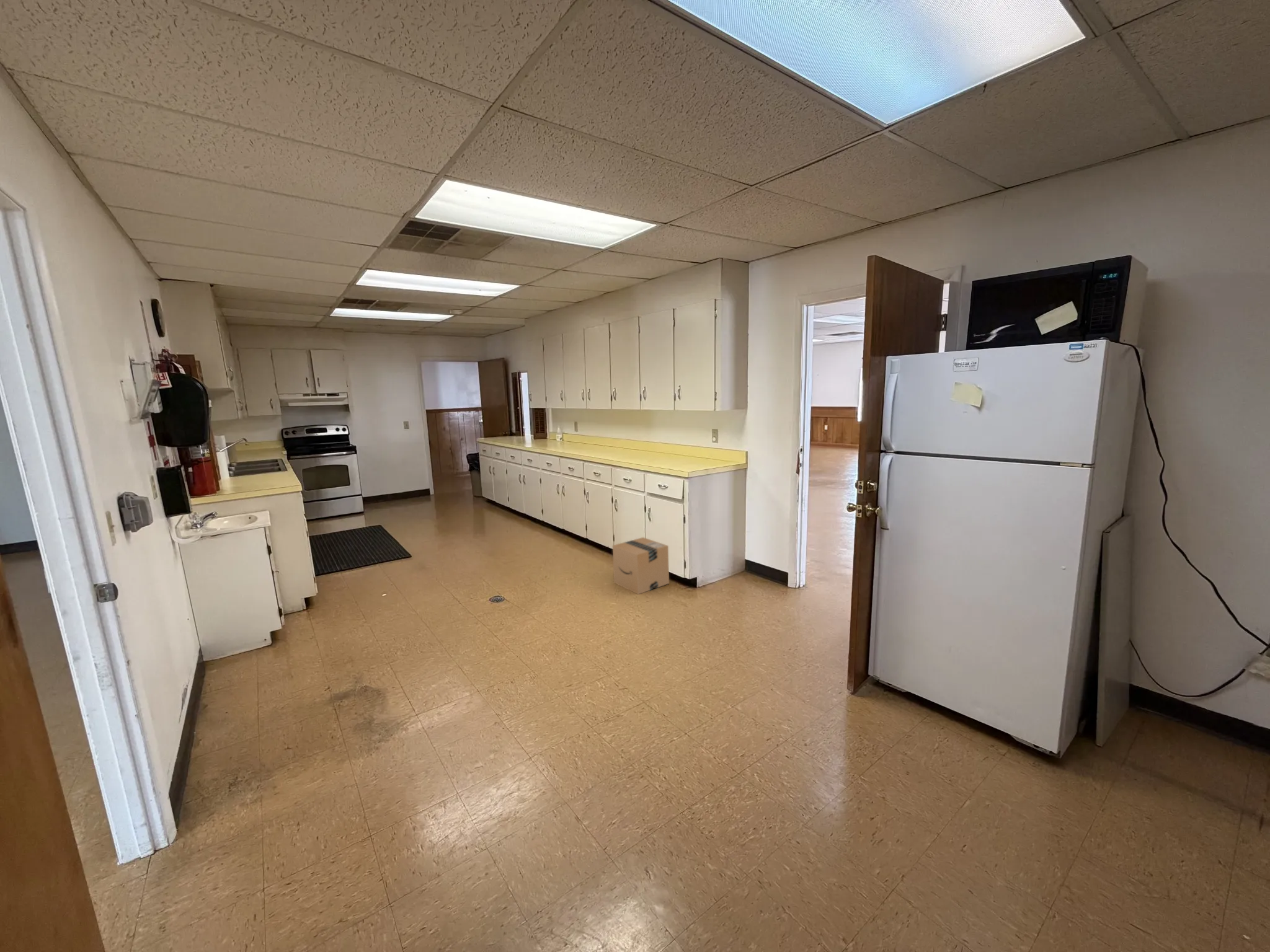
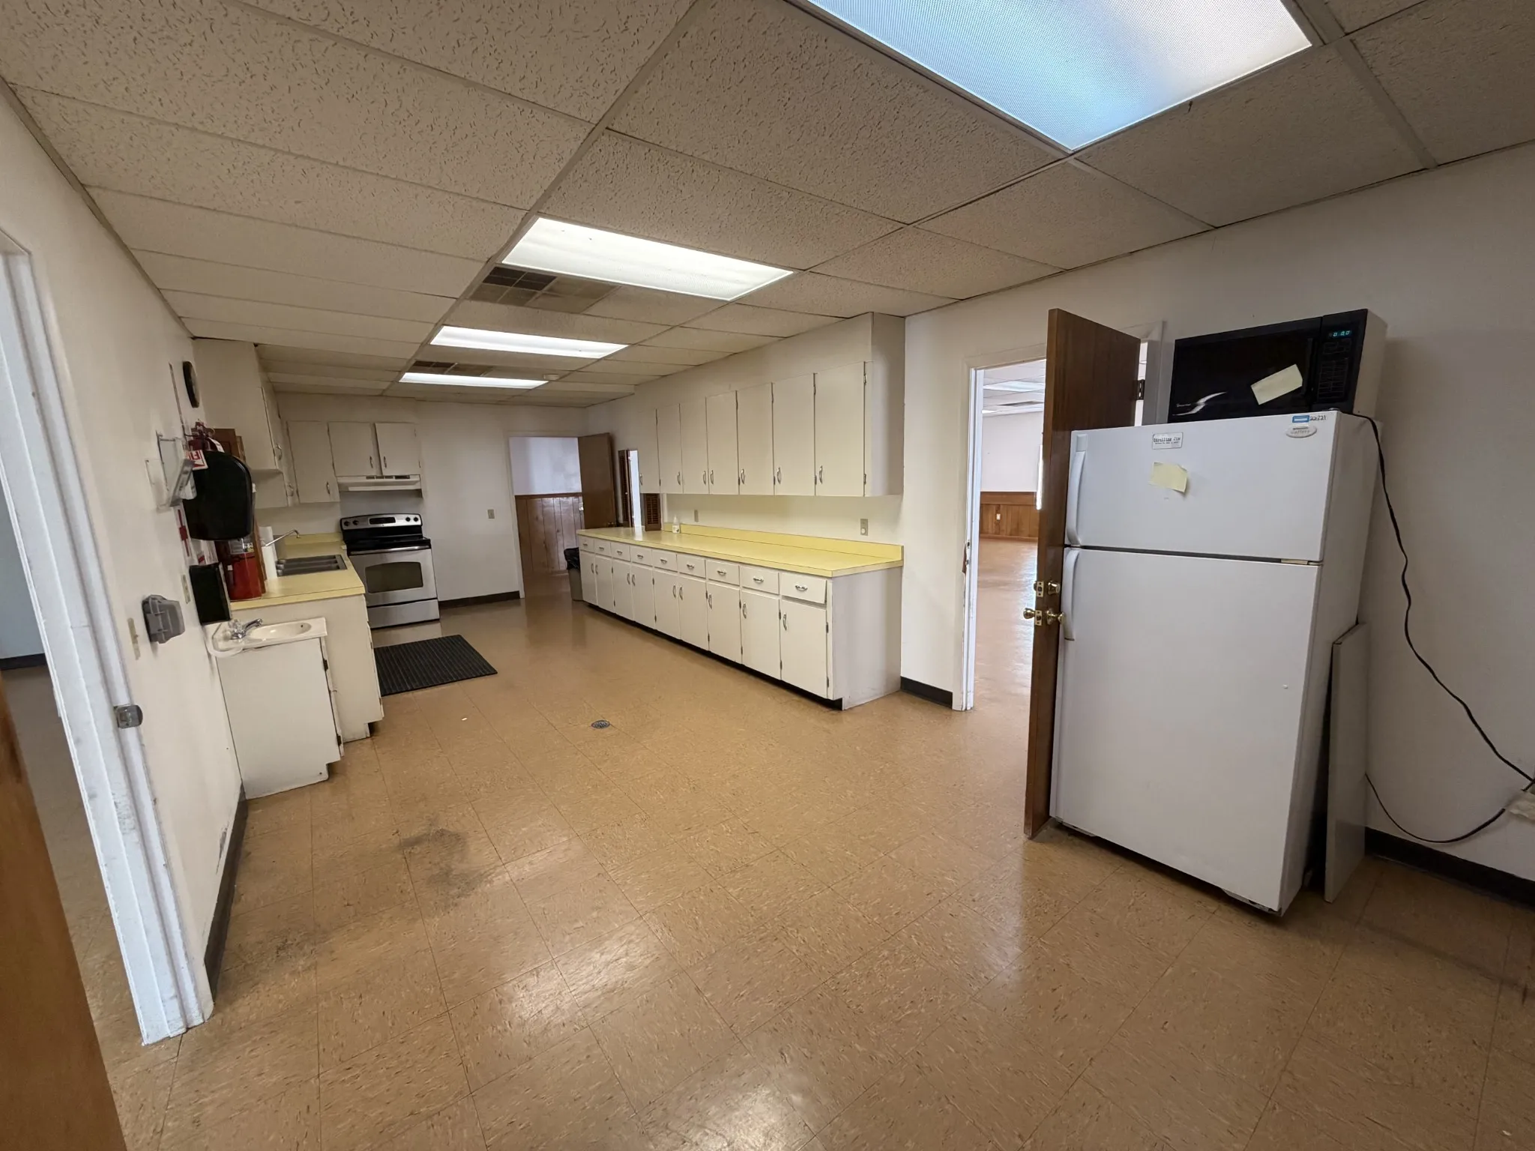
- cardboard box (641, 564)
